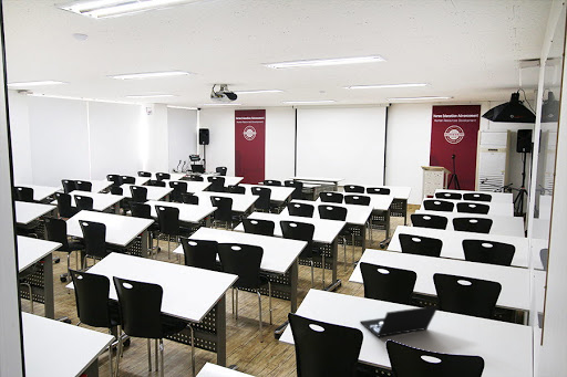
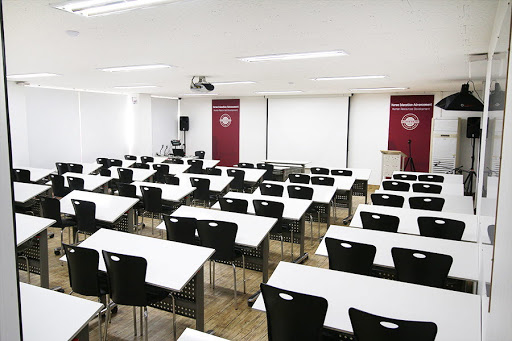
- laptop (398, 314)
